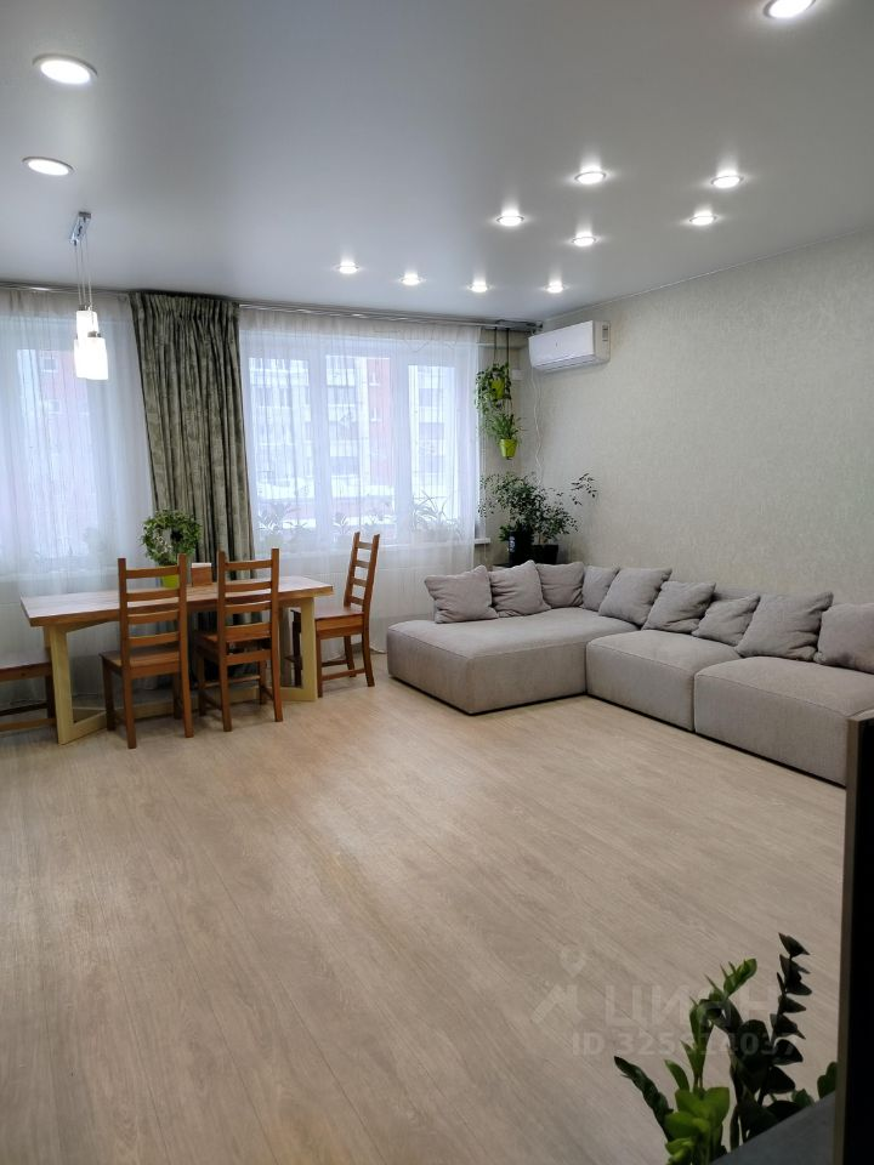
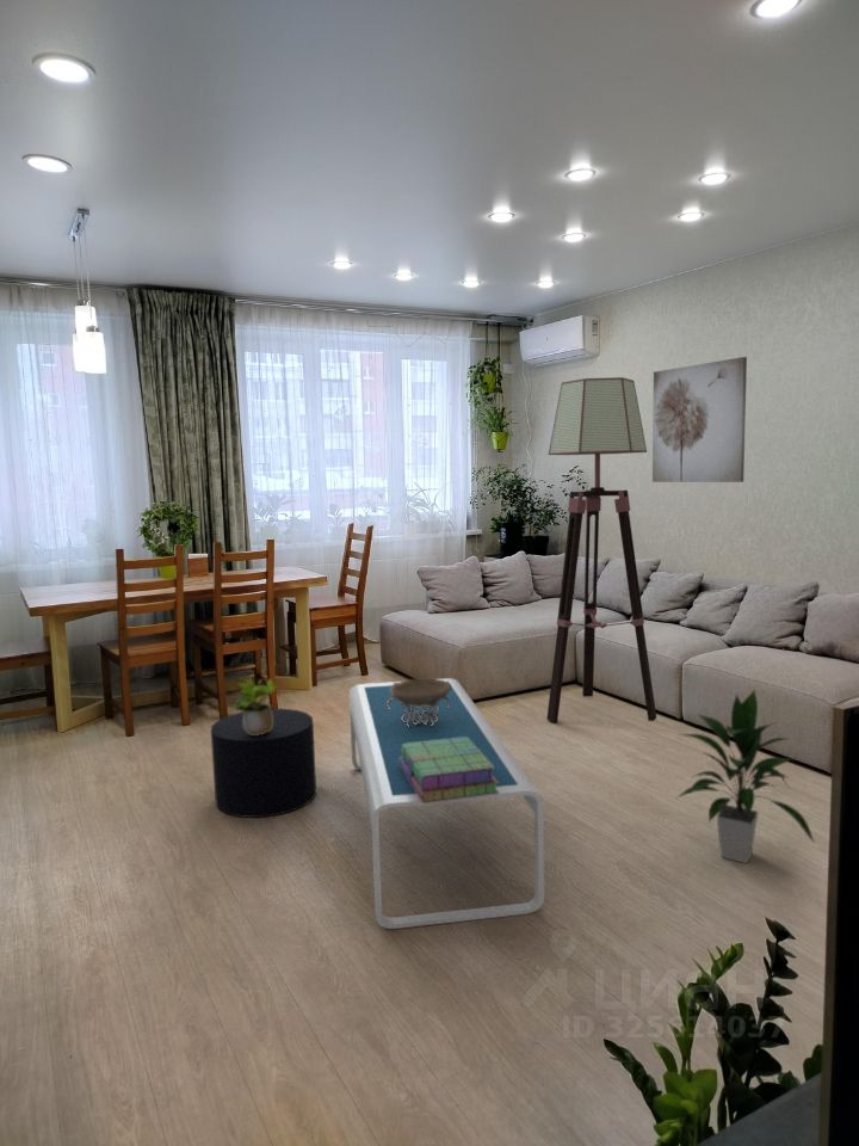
+ floor lamp (588, 550)
+ decorative bowl (420, 704)
+ wall art (696, 424)
+ indoor plant (742, 778)
+ coffee table (413, 788)
+ stool (264, 759)
+ stack of books (445, 766)
+ potted plant (253, 703)
